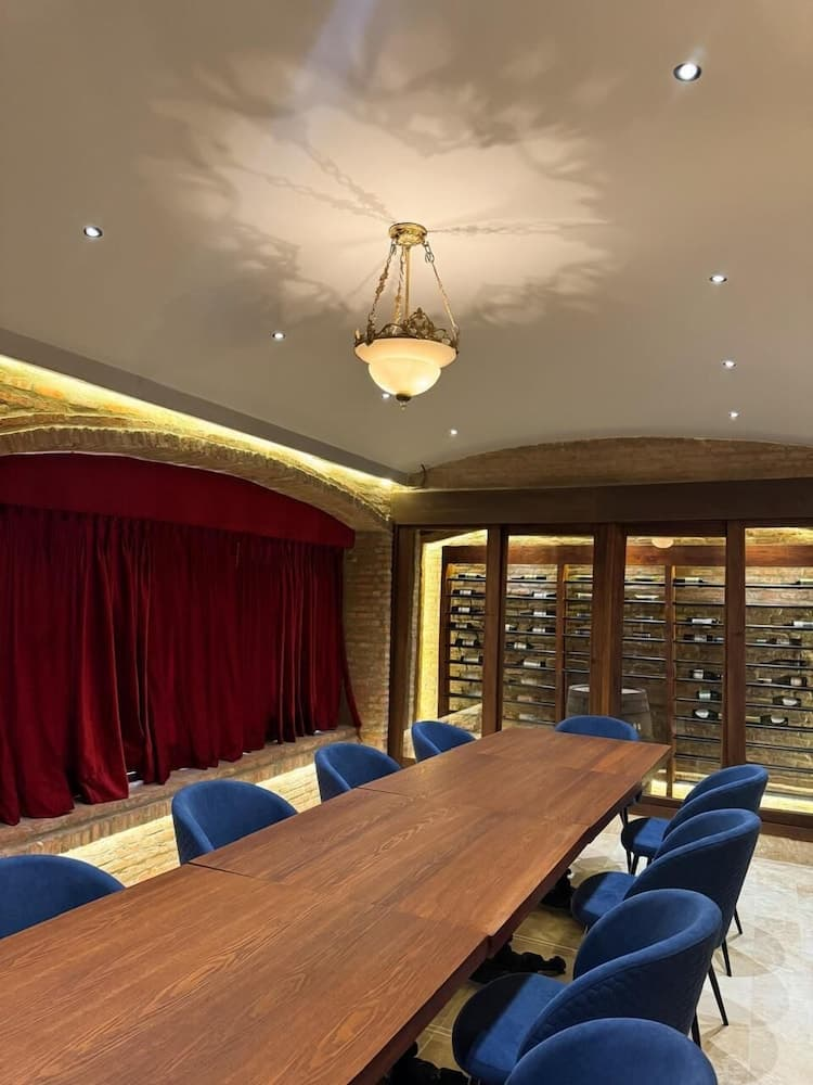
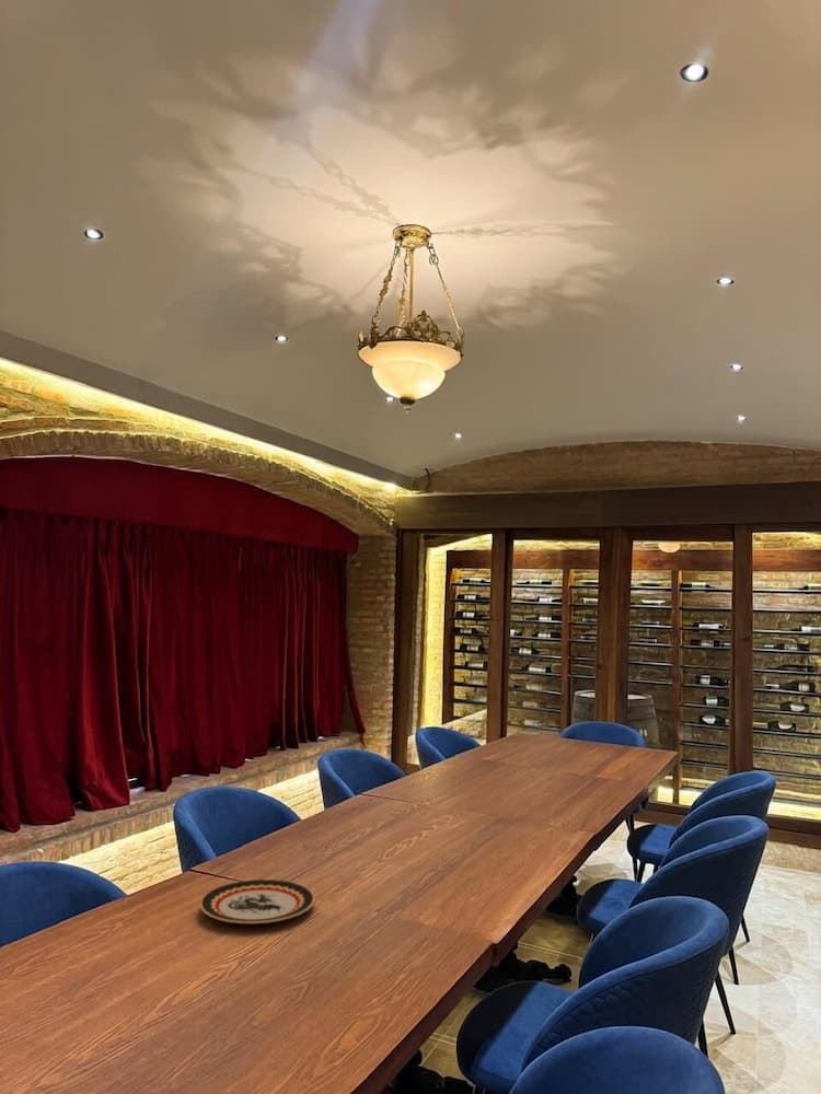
+ plate (257, 904)
